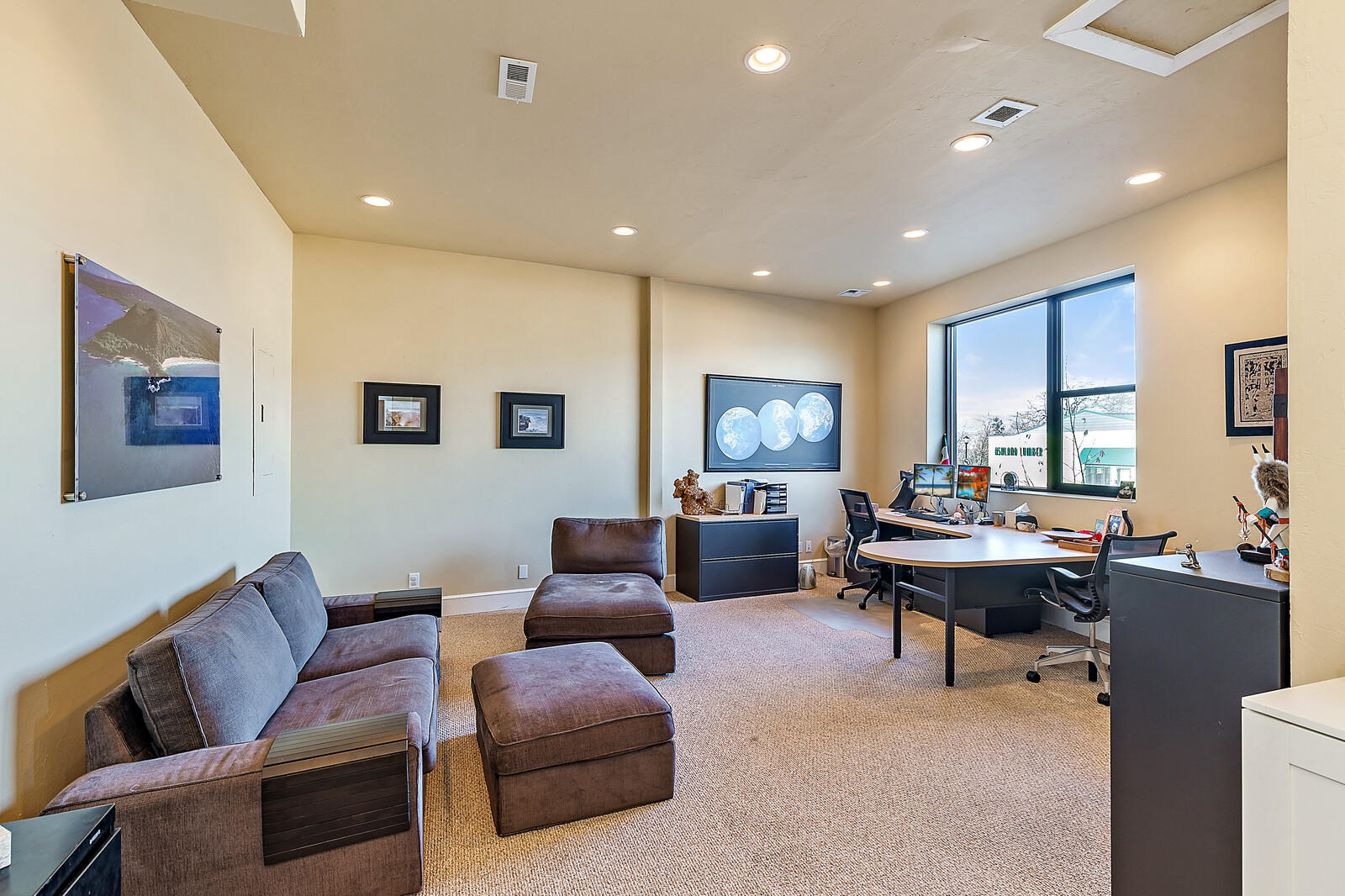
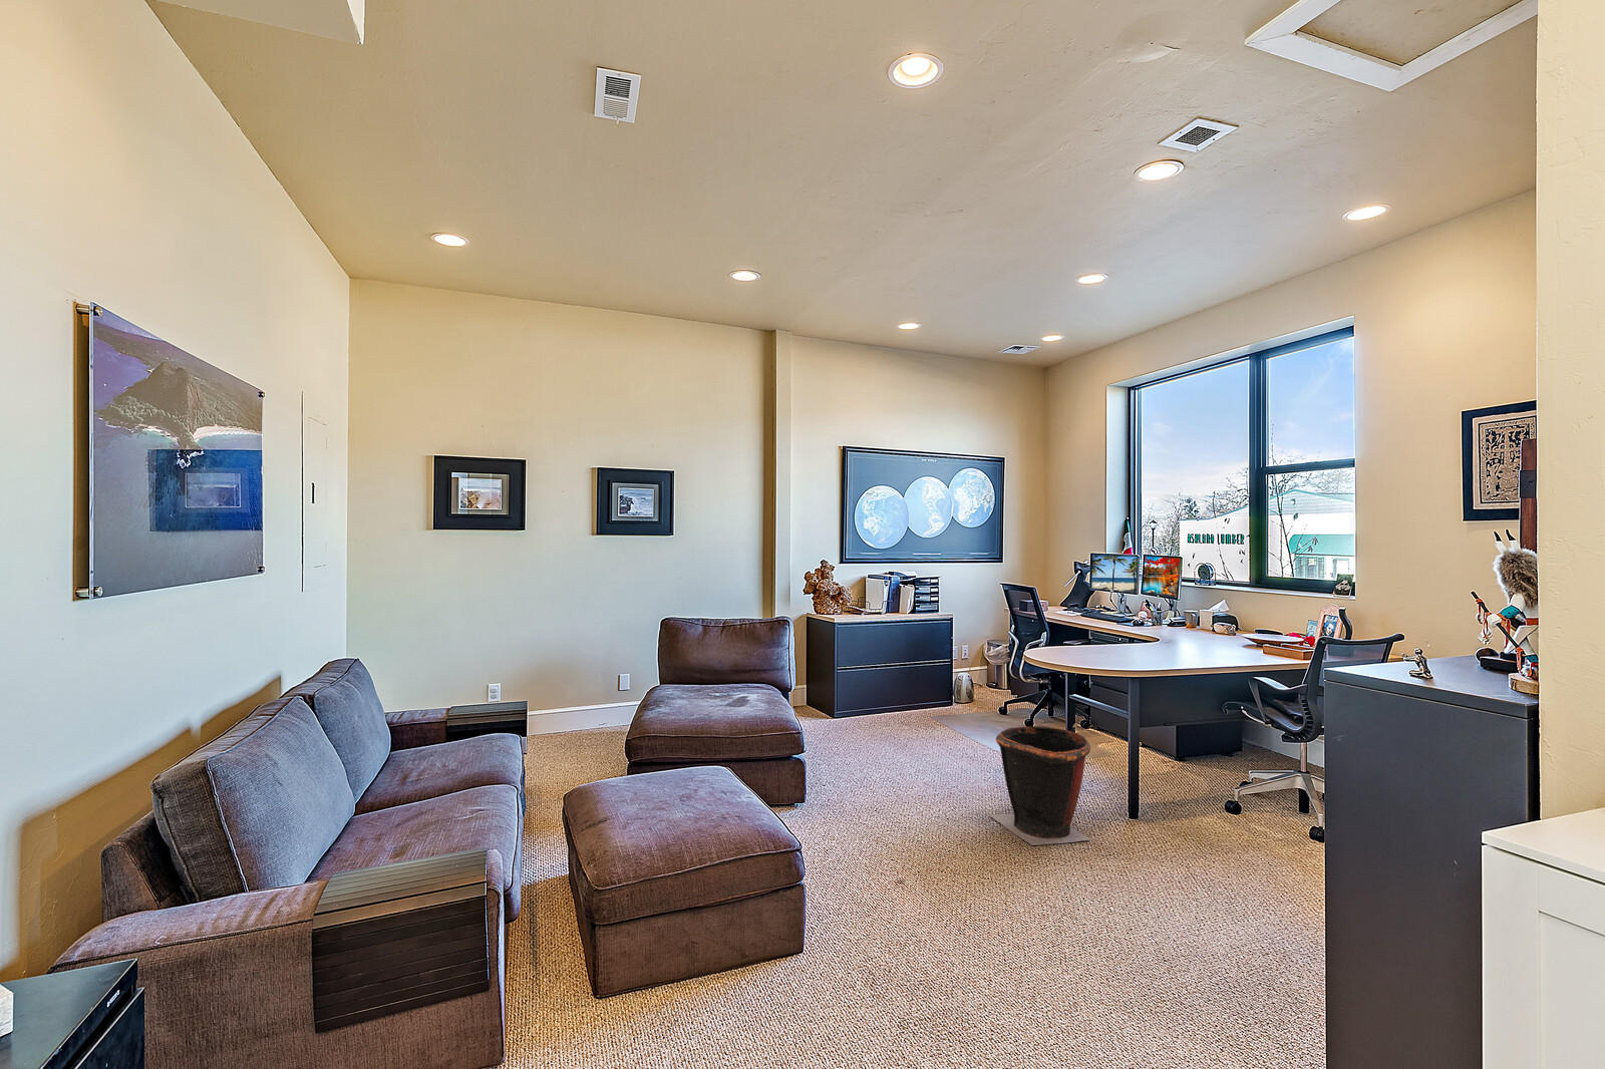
+ waste bin (1044, 778)
